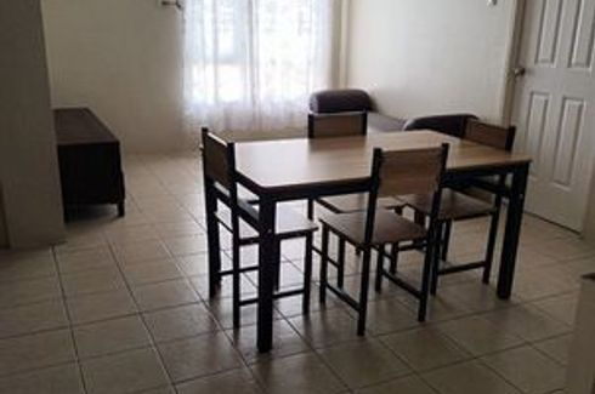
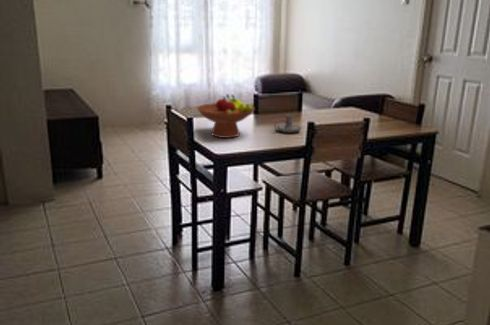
+ candle holder (286, 123)
+ fruit bowl (225, 116)
